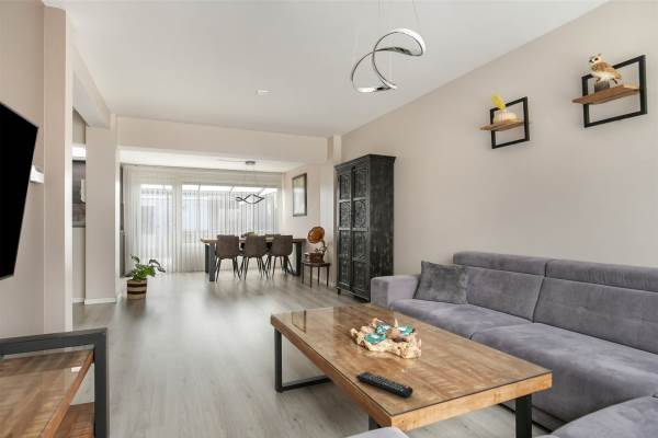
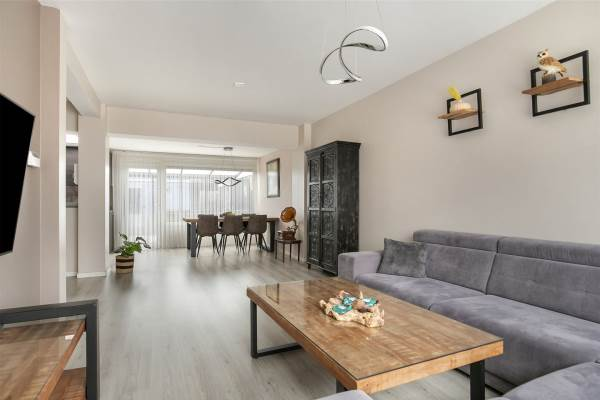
- remote control (383, 383)
